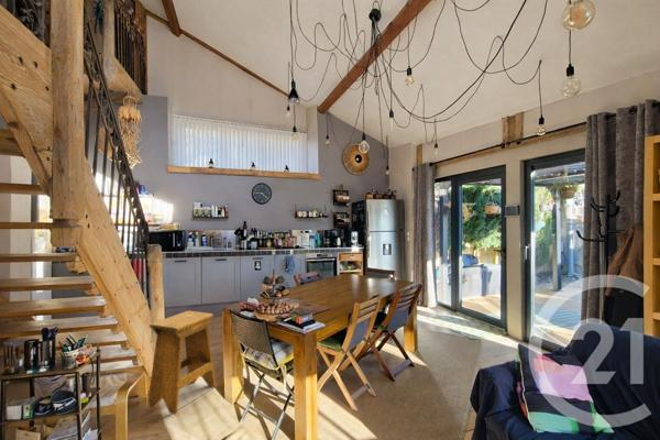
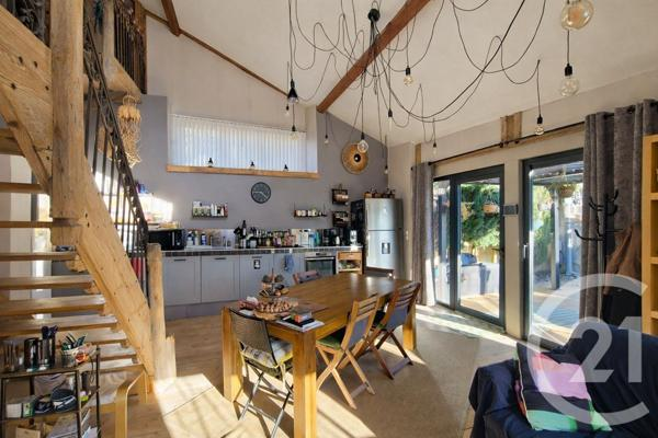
- stool (180, 356)
